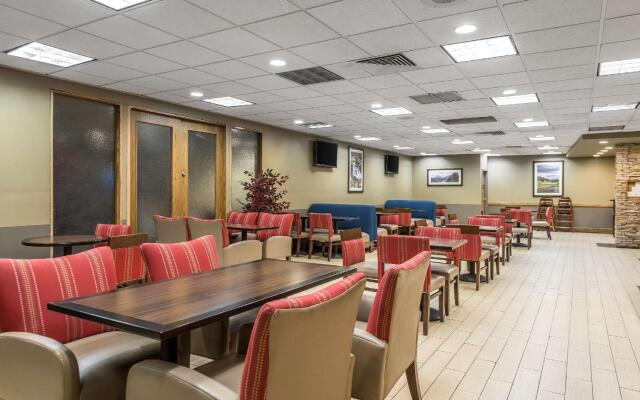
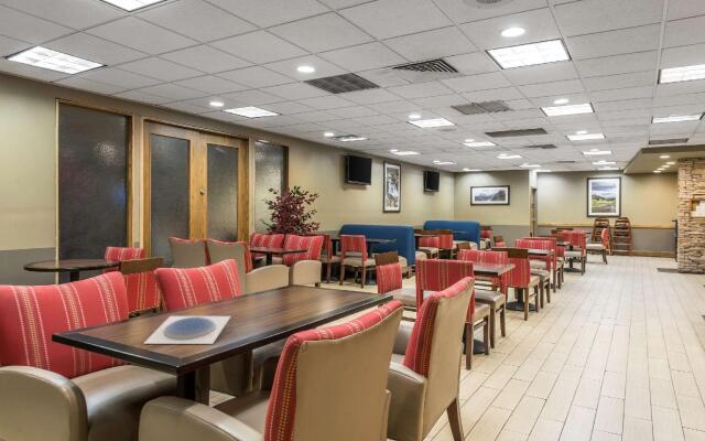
+ plate (189, 327)
